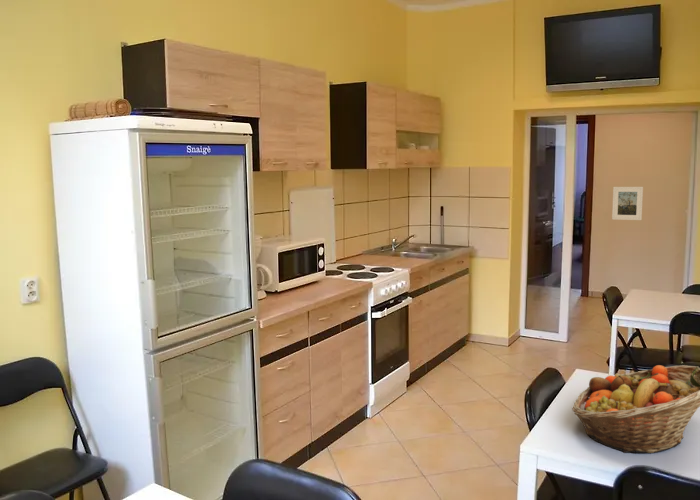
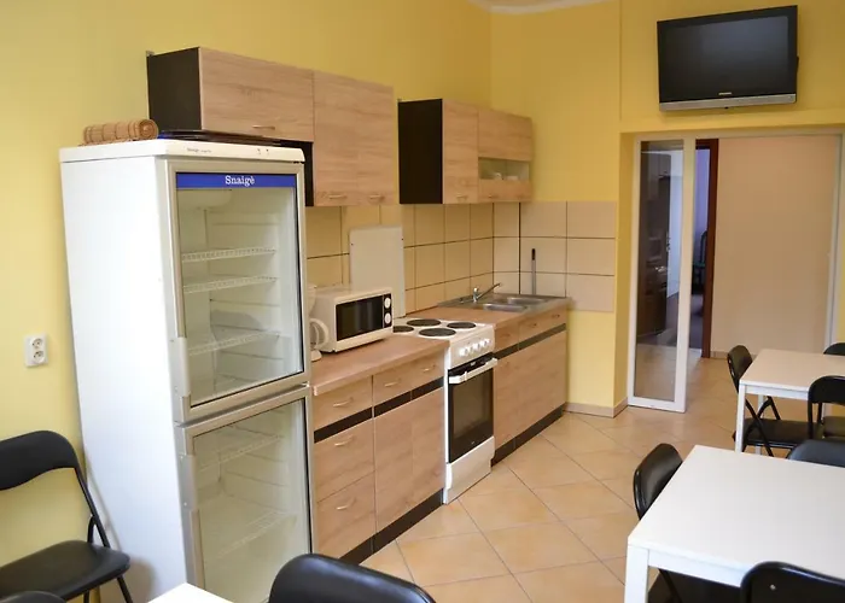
- fruit basket (641, 402)
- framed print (627, 203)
